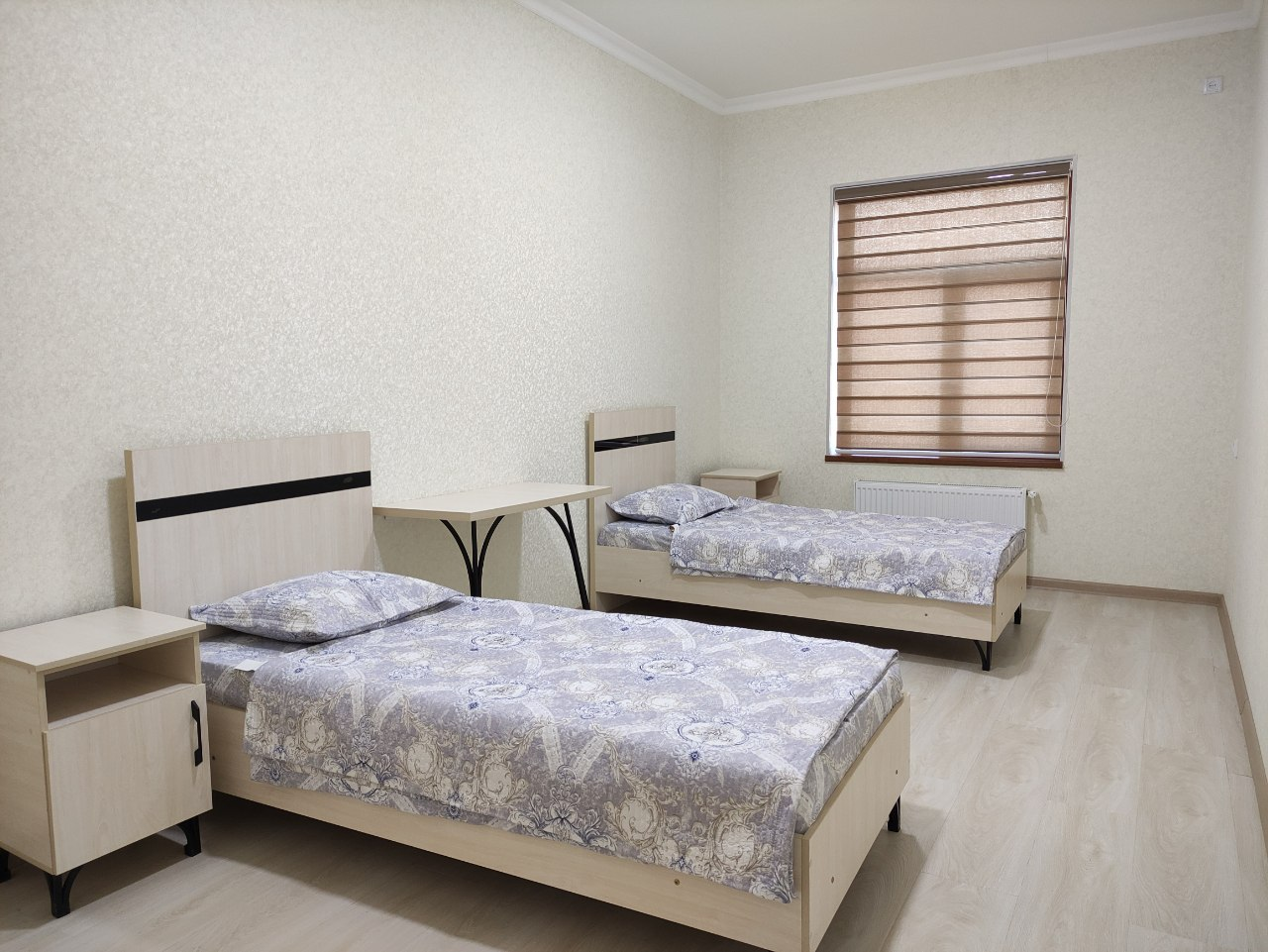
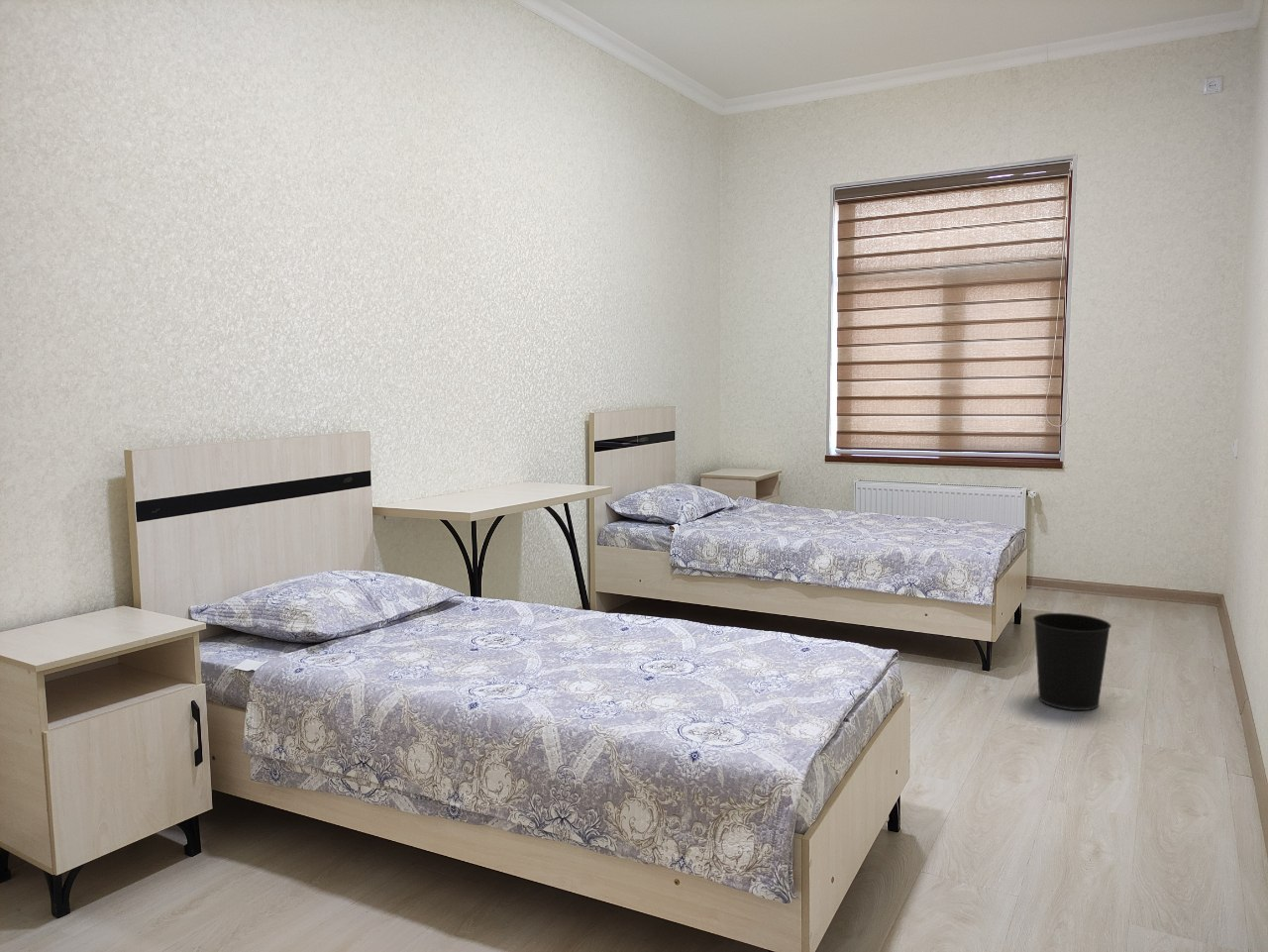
+ wastebasket (1070, 661)
